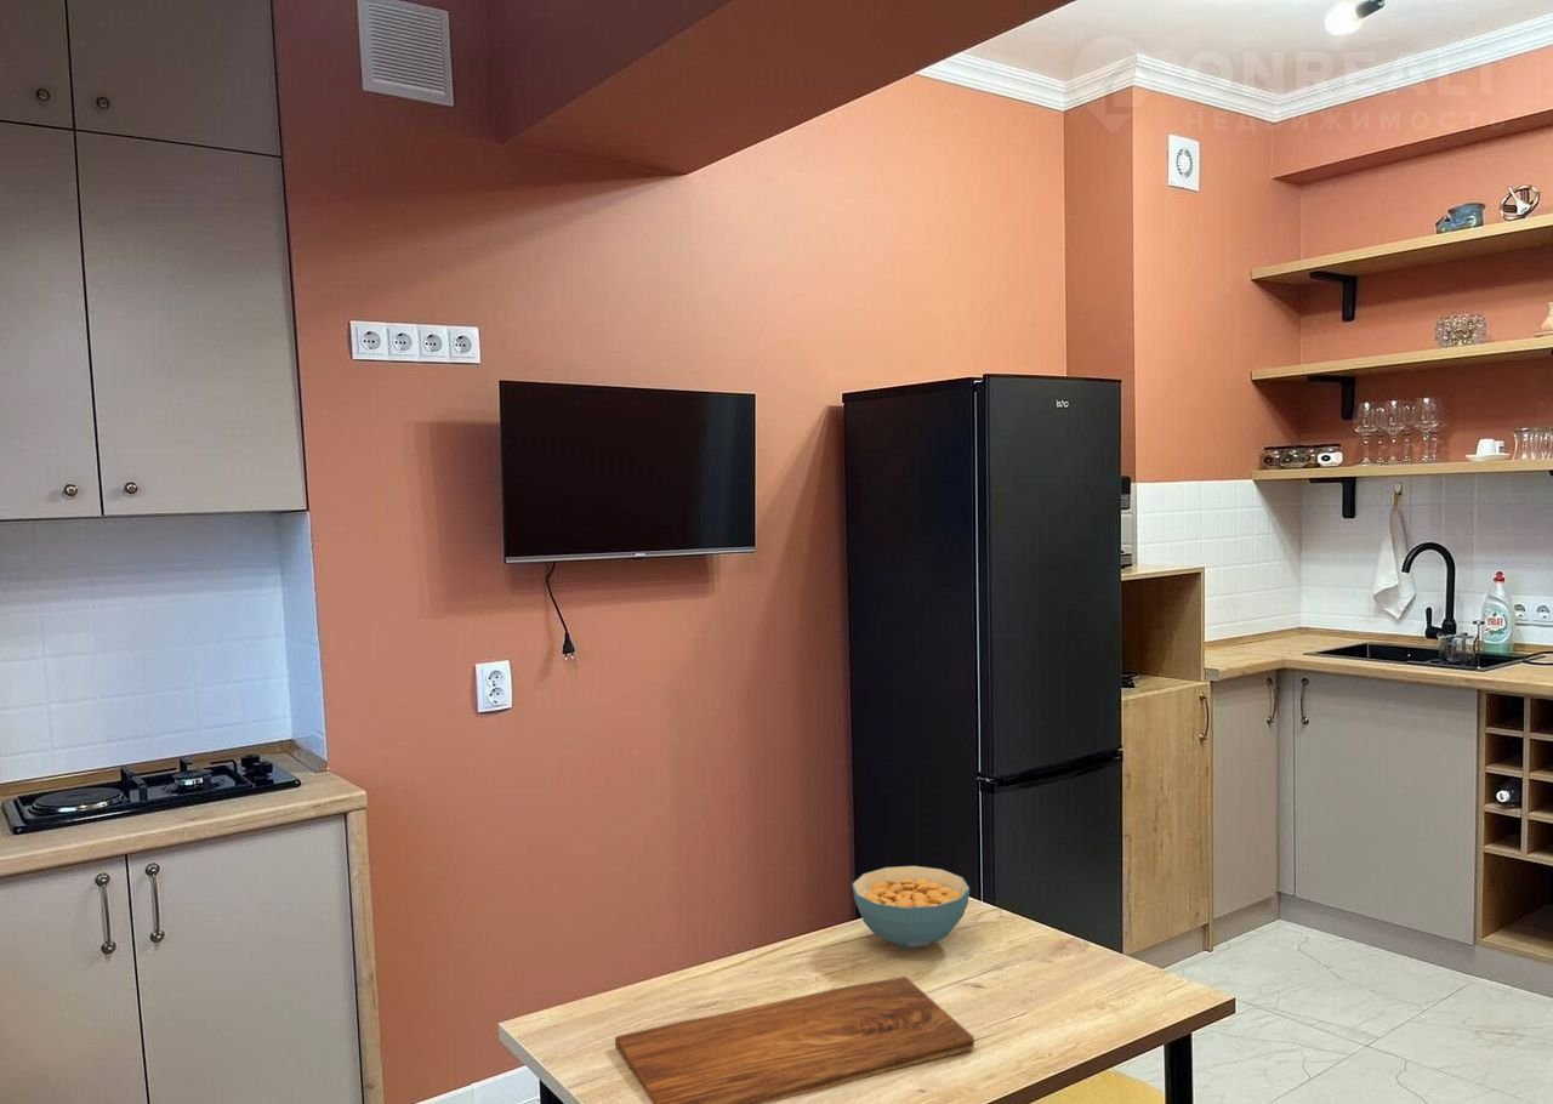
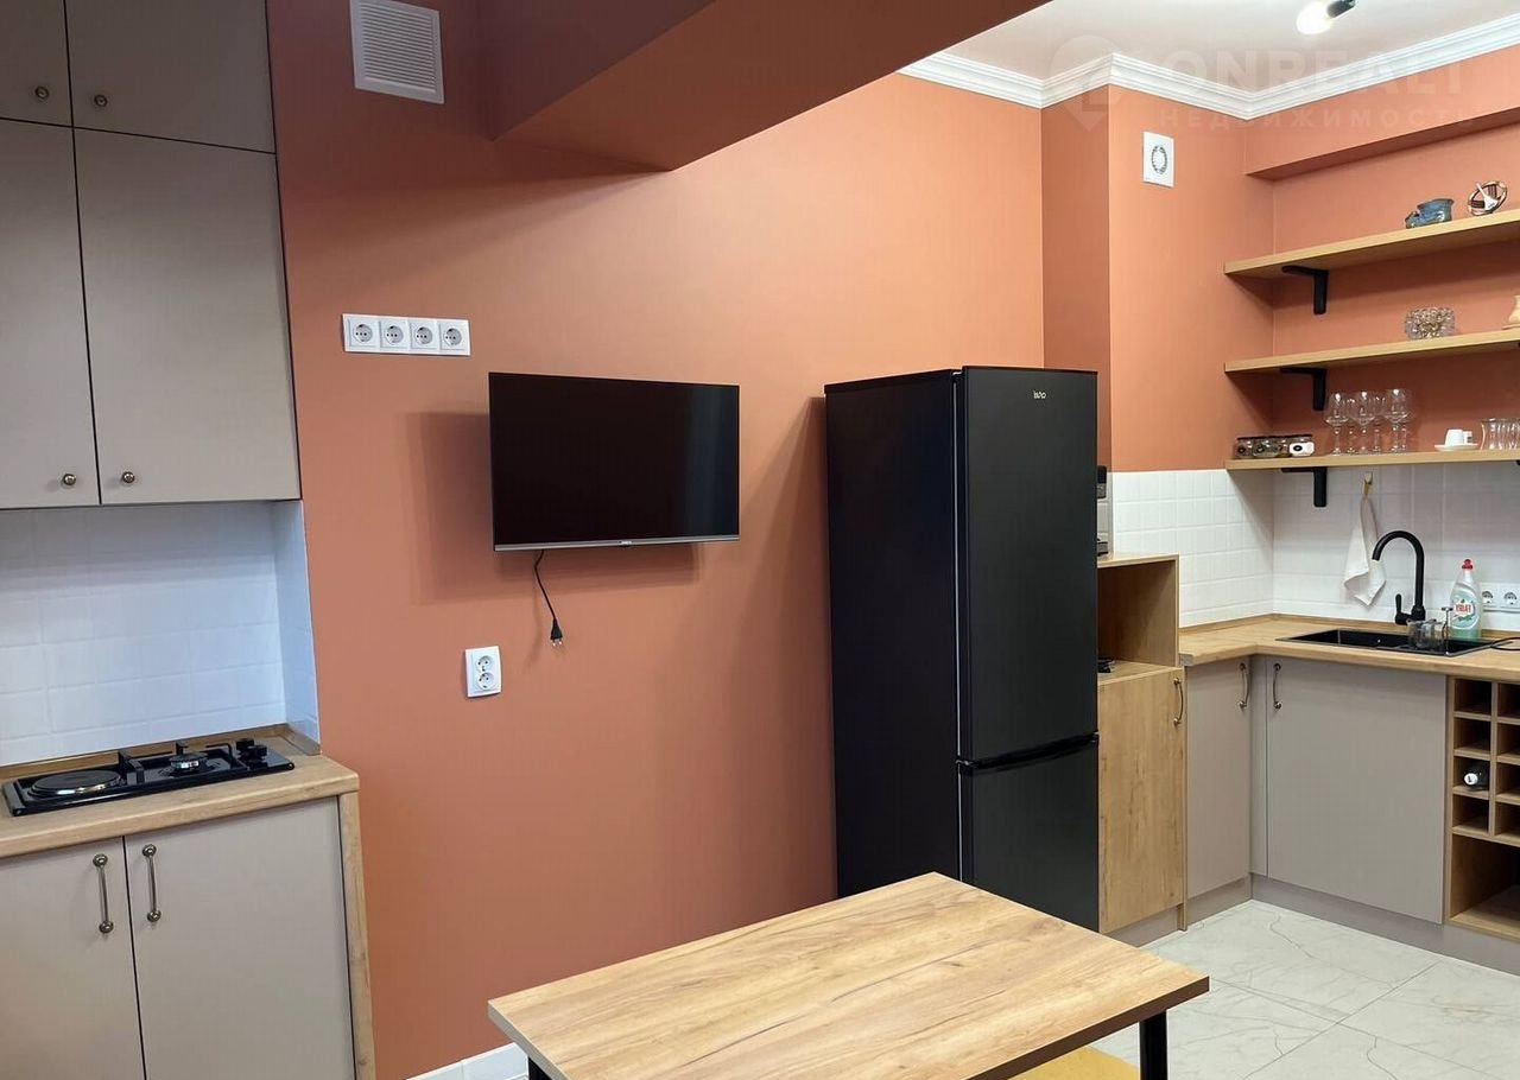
- cutting board (796, 1042)
- cereal bowl (910, 914)
